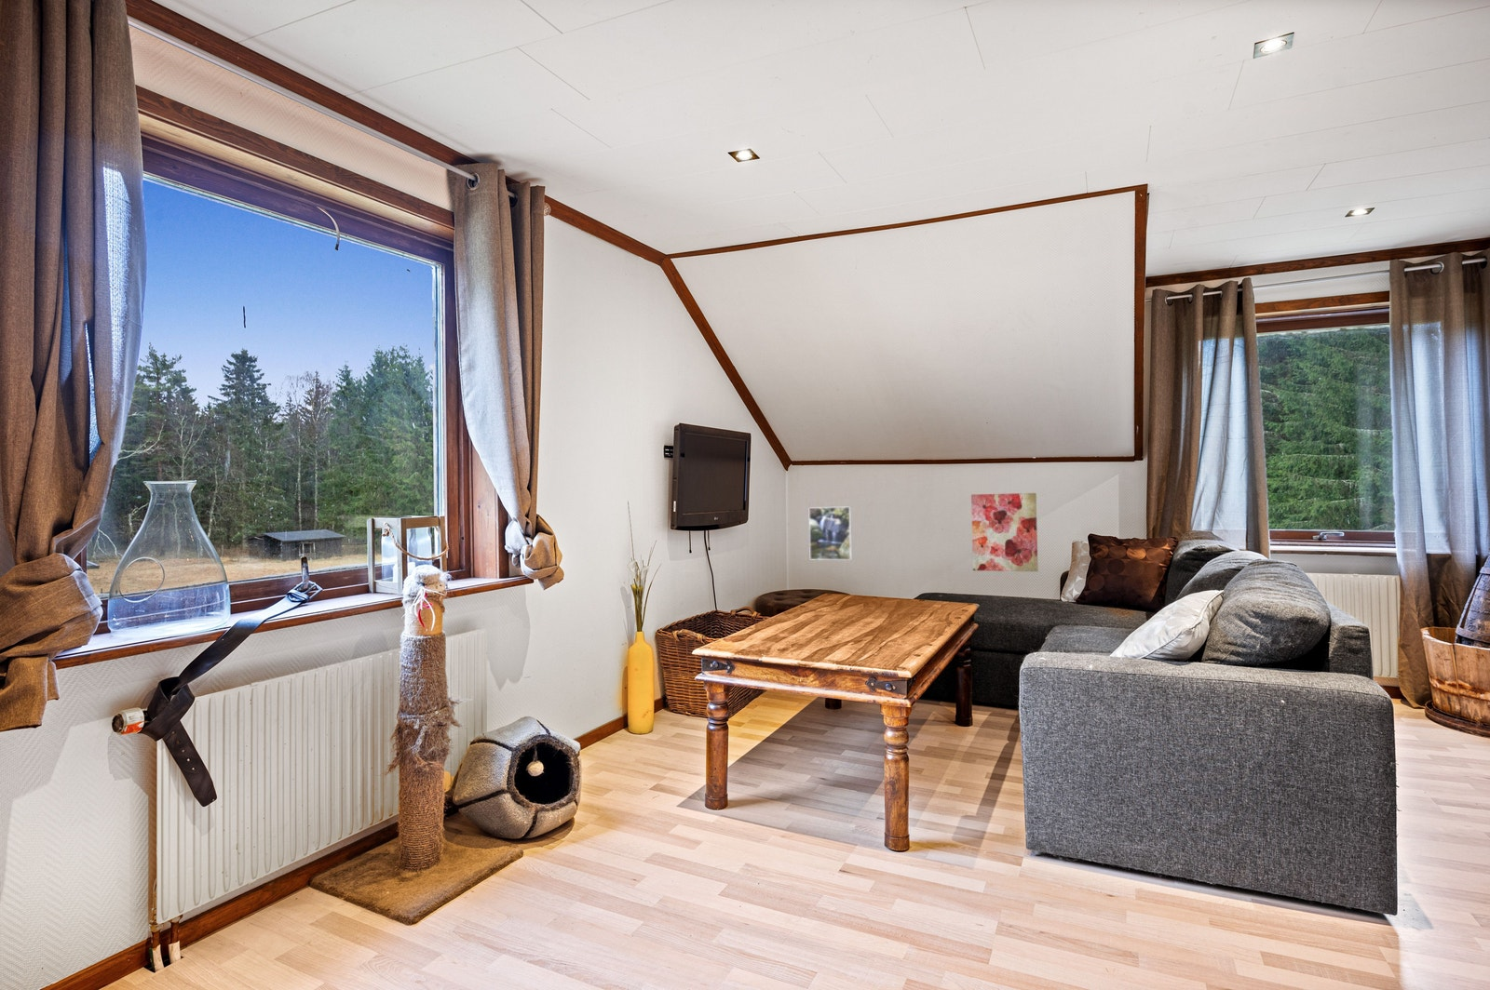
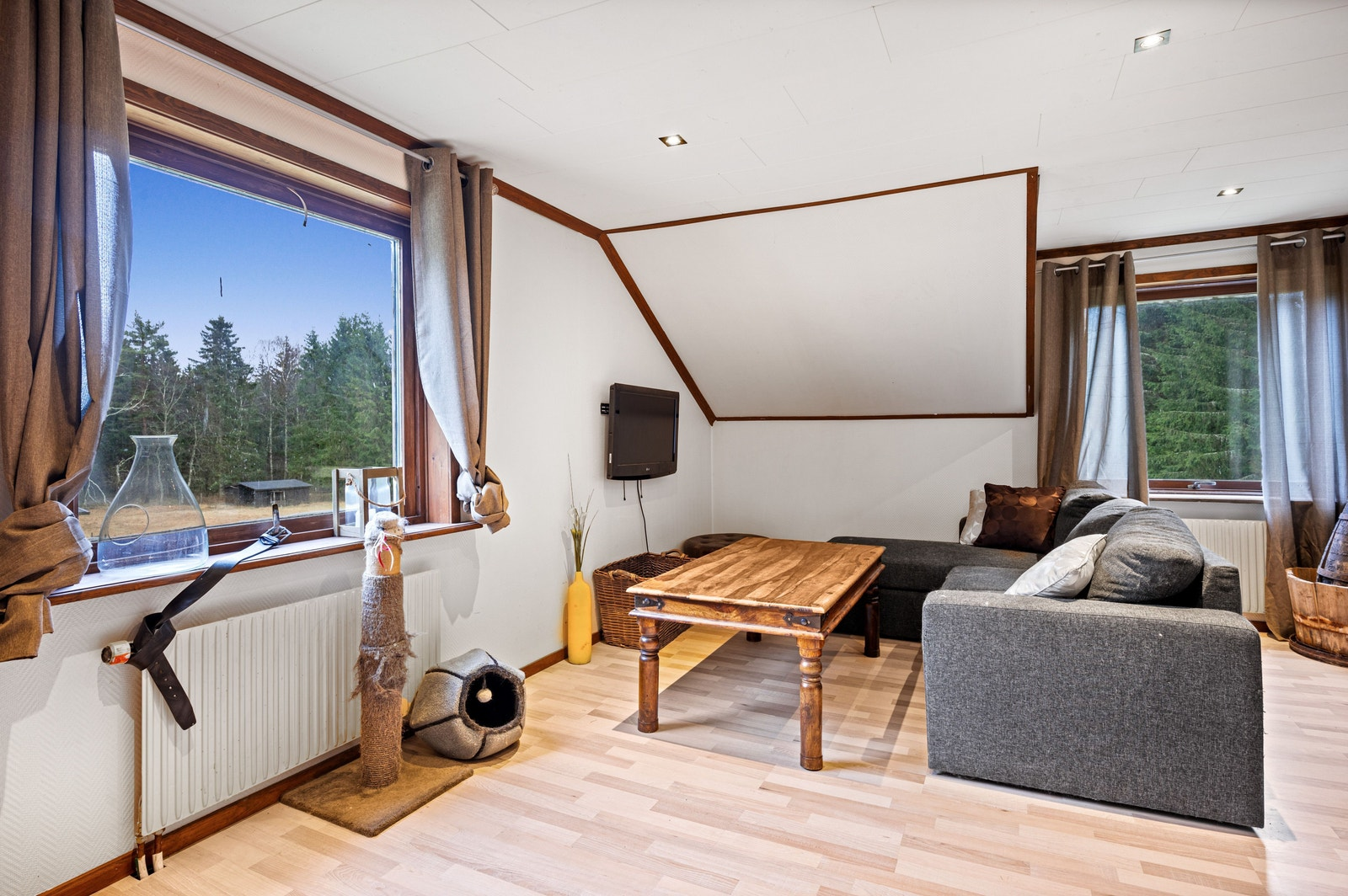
- wall art (1004, 533)
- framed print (830, 534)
